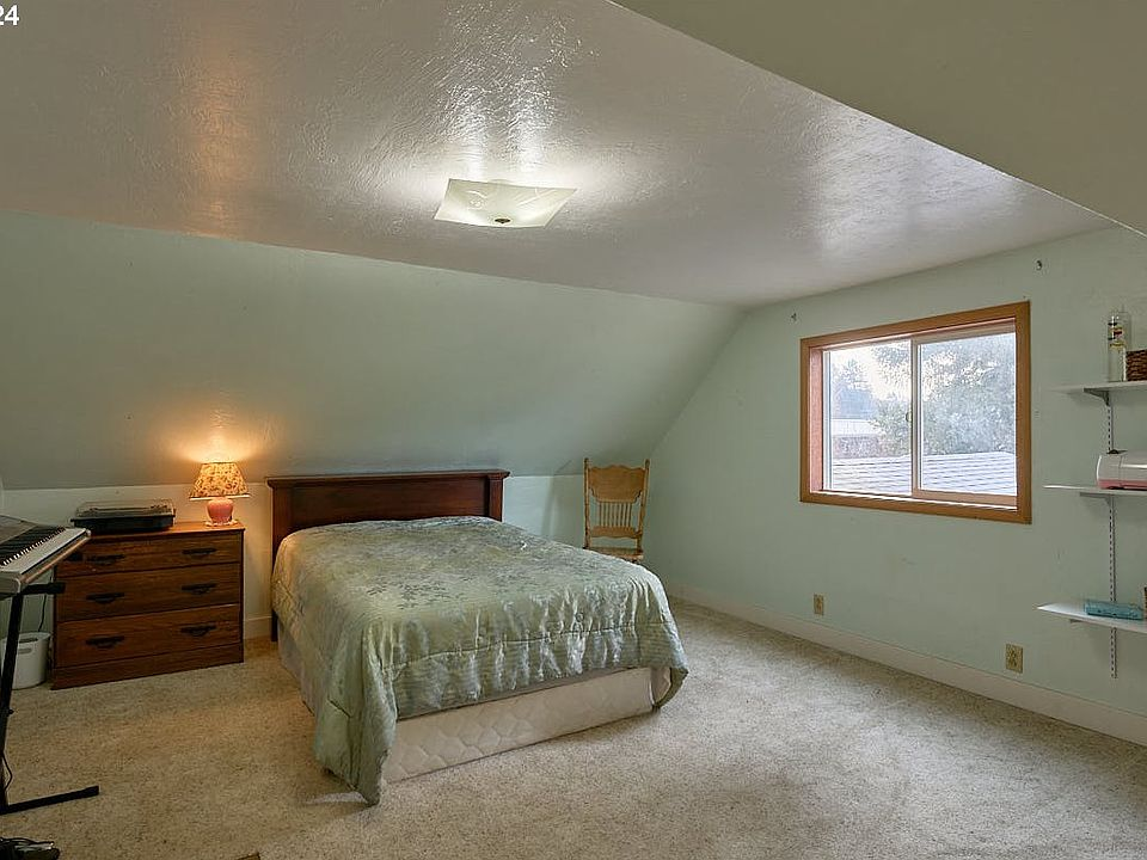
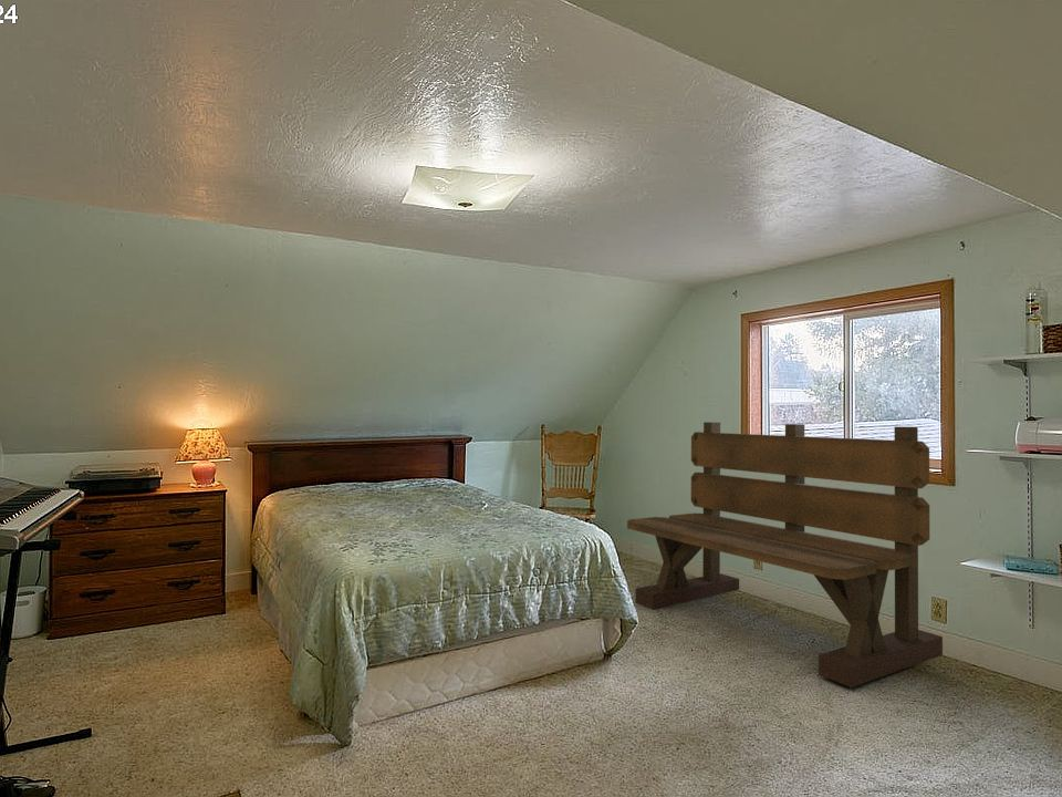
+ bench (766, 525)
